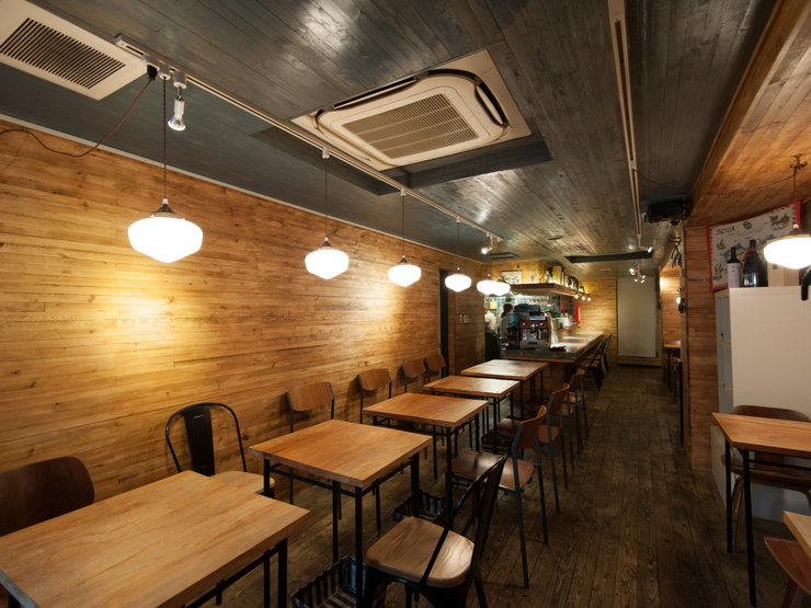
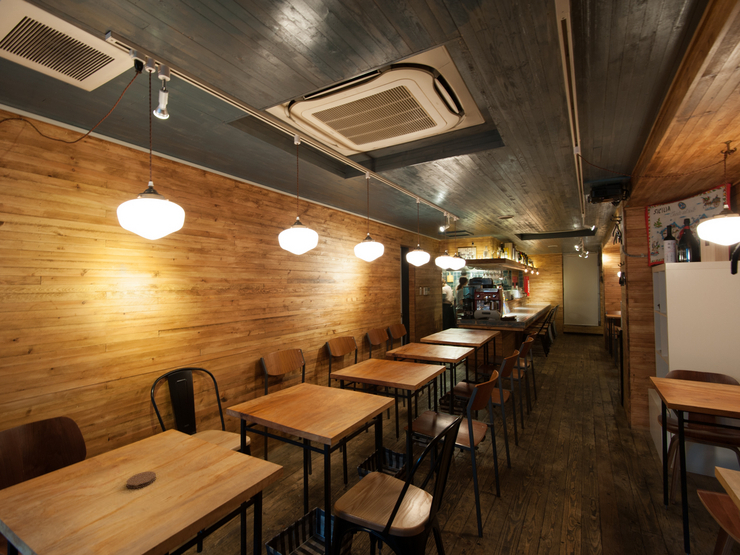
+ coaster (141, 479)
